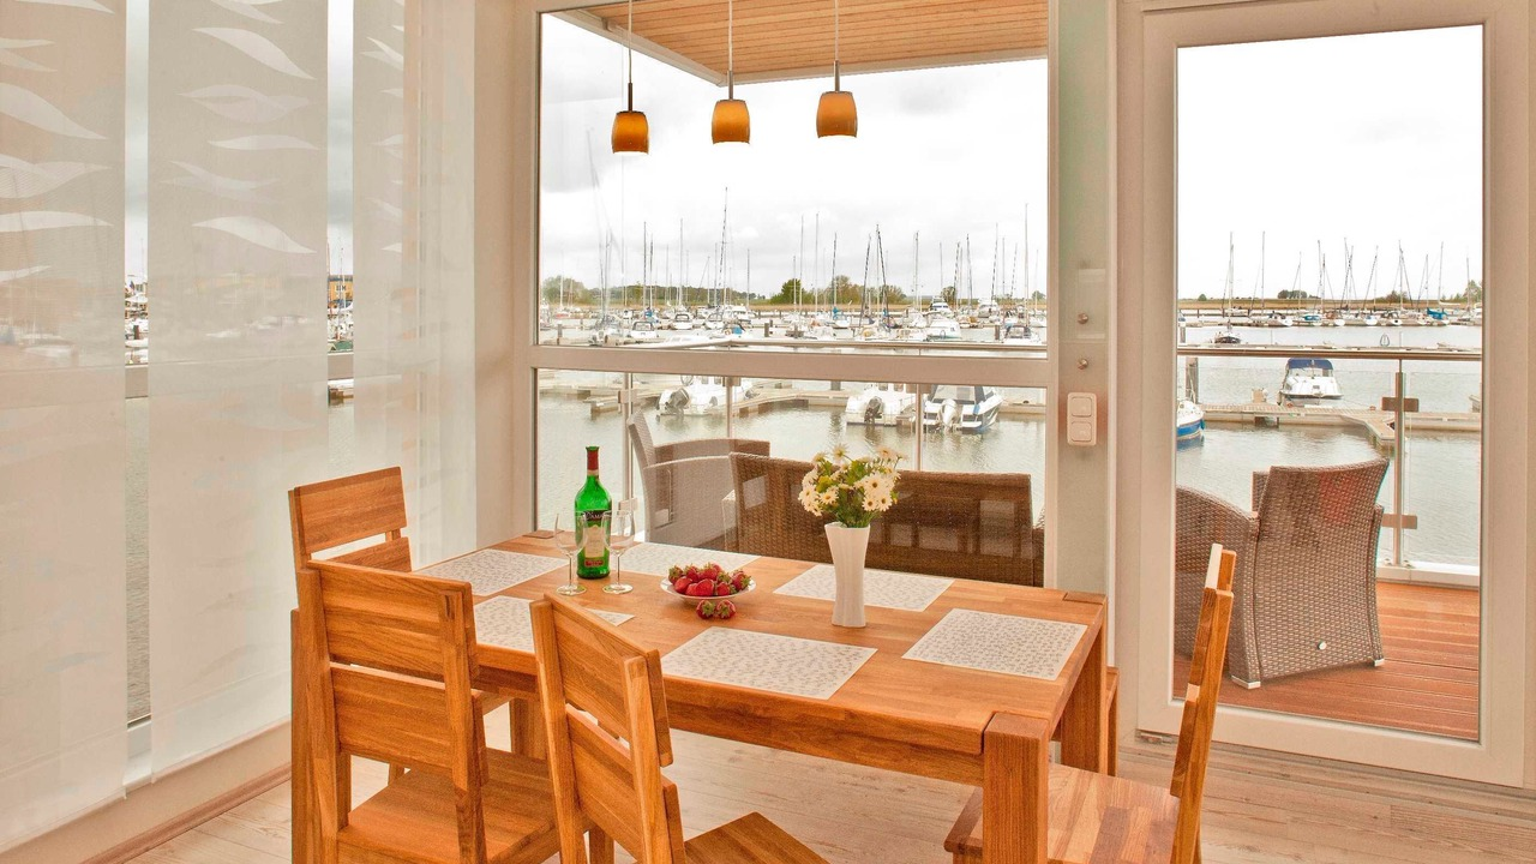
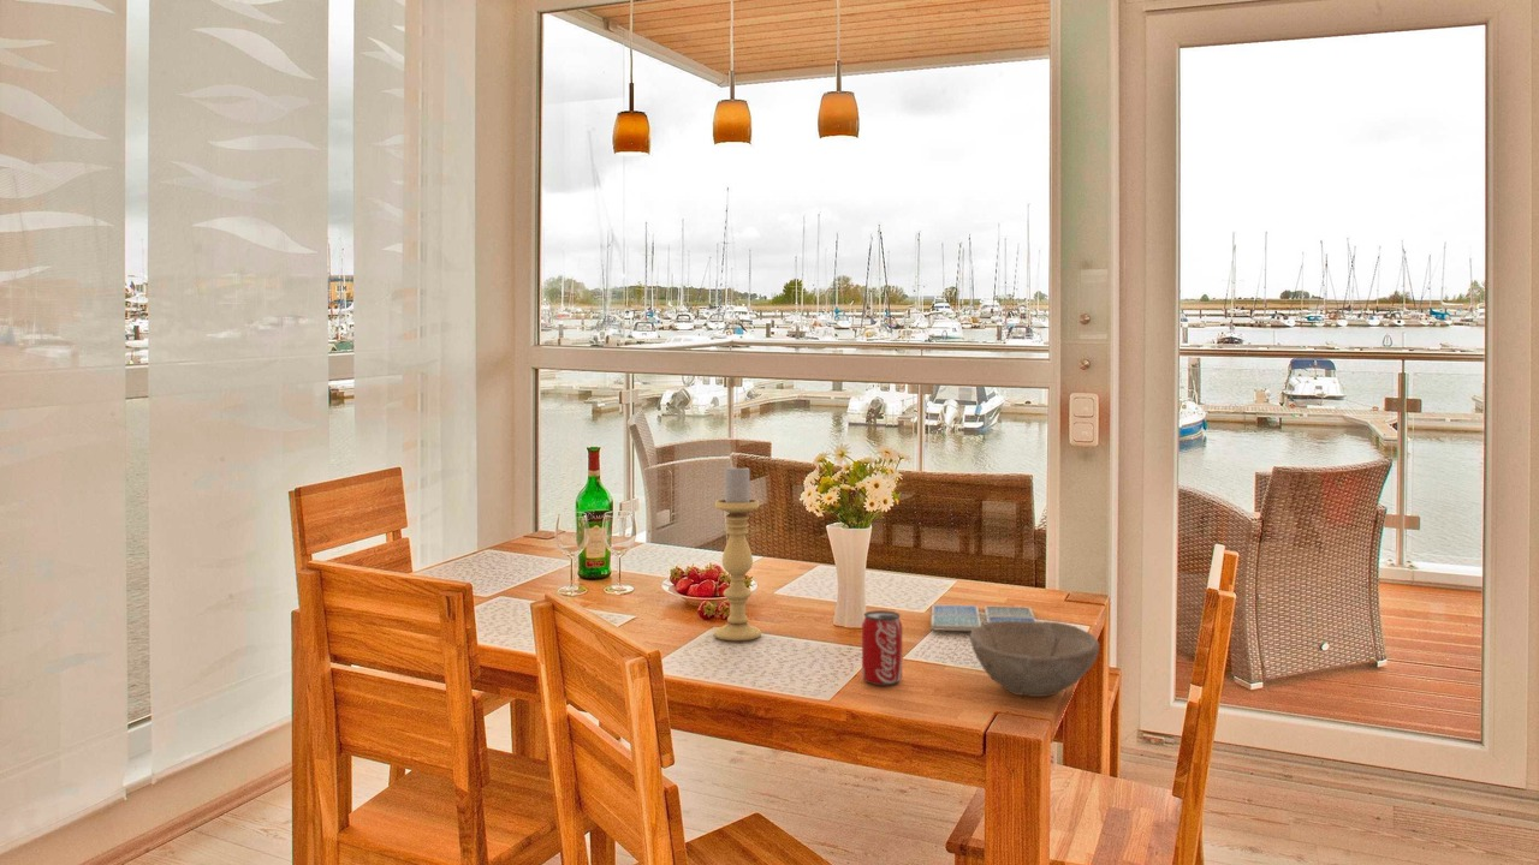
+ bowl (1033, 662)
+ candle holder (737, 549)
+ drink coaster (986, 618)
+ beverage can (881, 646)
